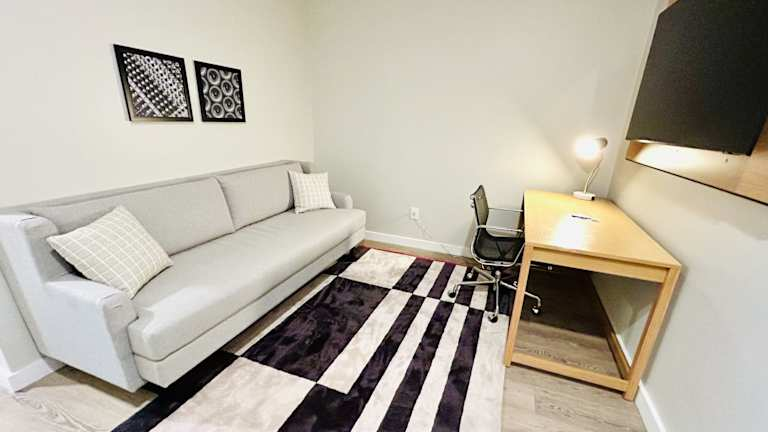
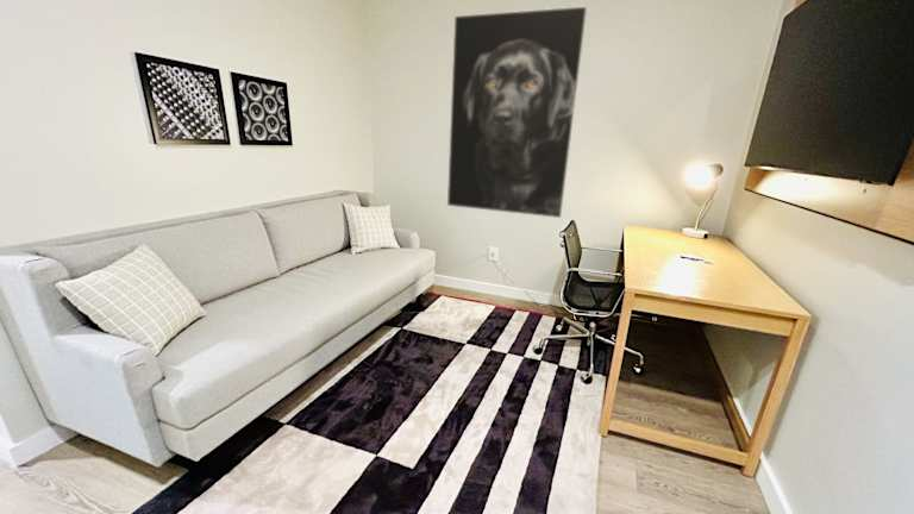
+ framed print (508, 118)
